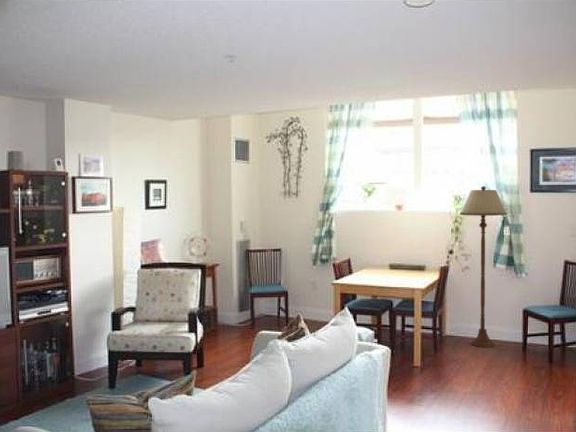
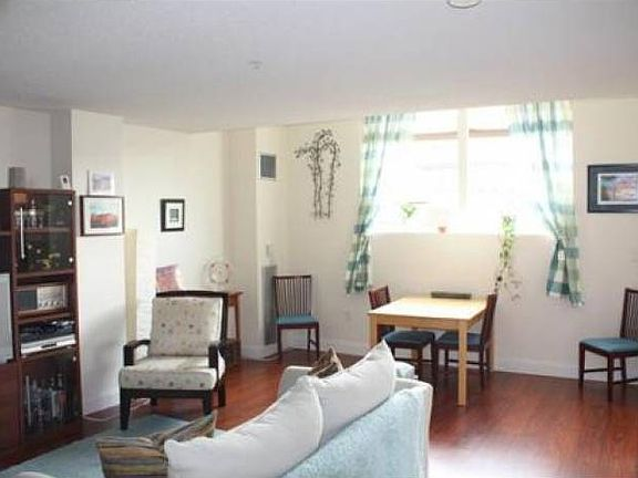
- floor lamp (482, 265)
